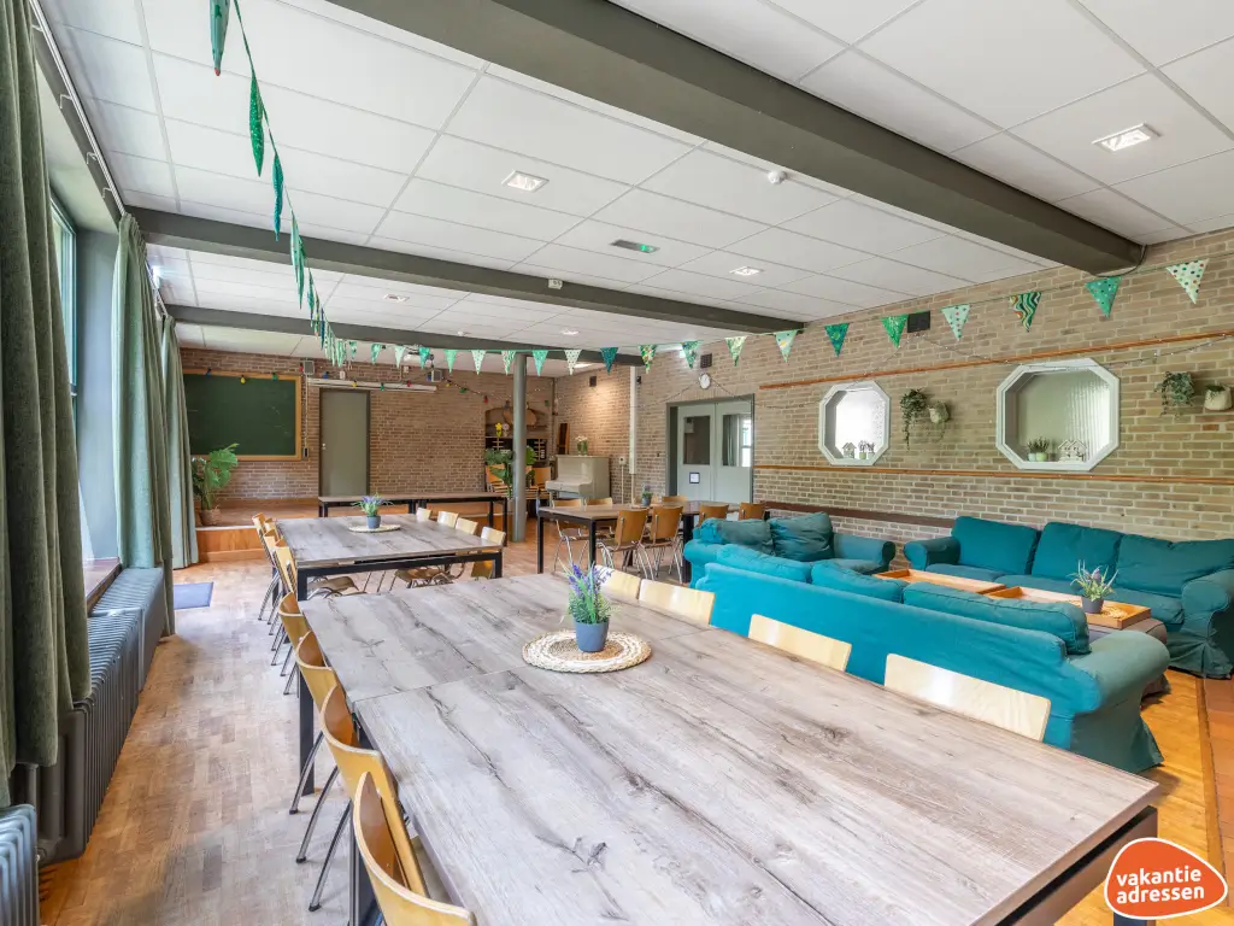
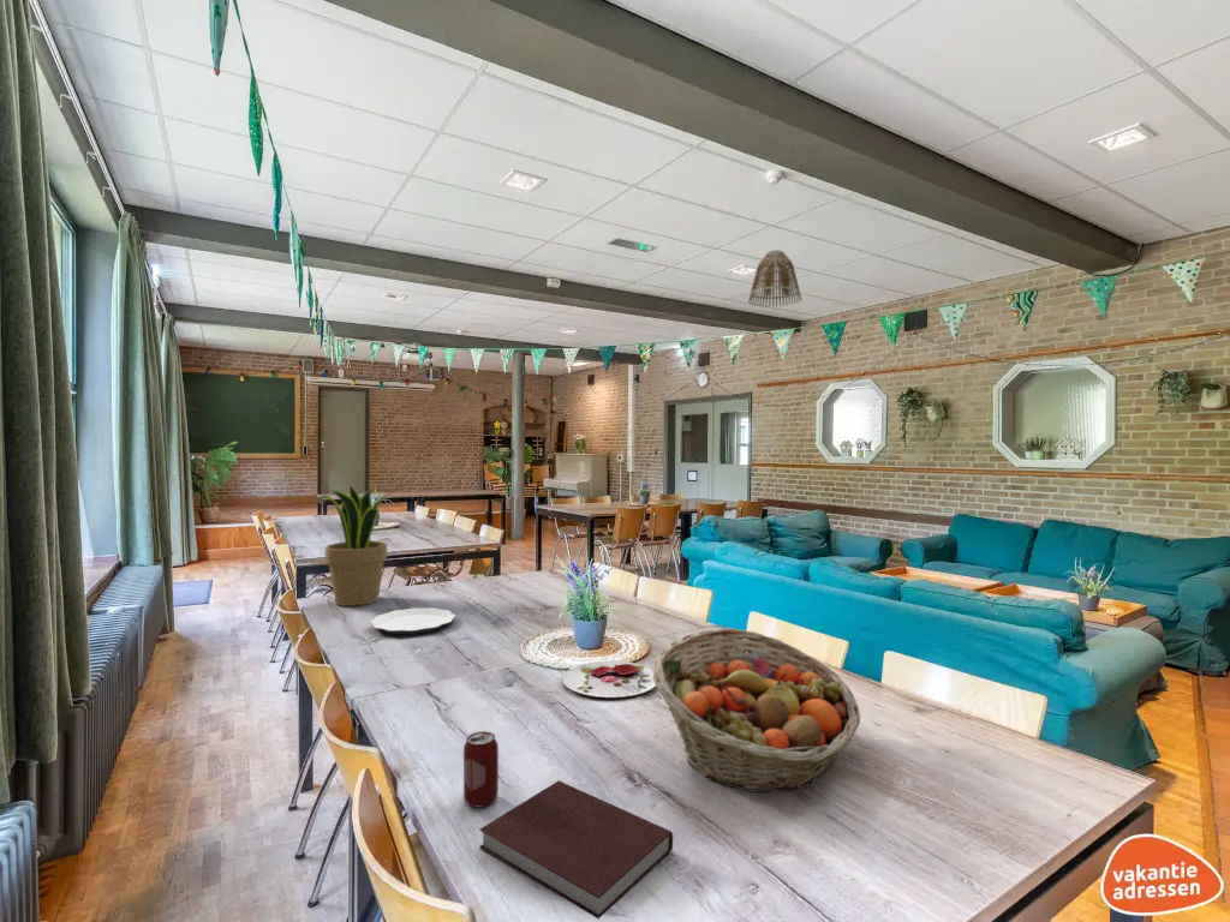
+ plate (413, 621)
+ potted plant (357, 544)
+ lamp shade (774, 276)
+ plate (610, 677)
+ beverage can (480, 767)
+ fruit basket (754, 701)
+ notebook (575, 839)
